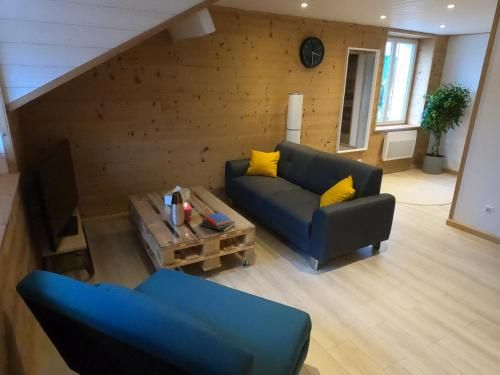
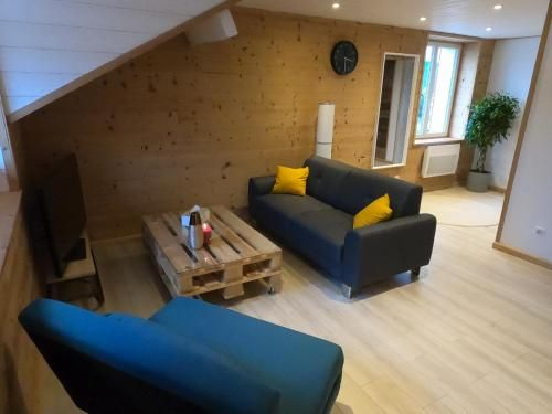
- book (217, 221)
